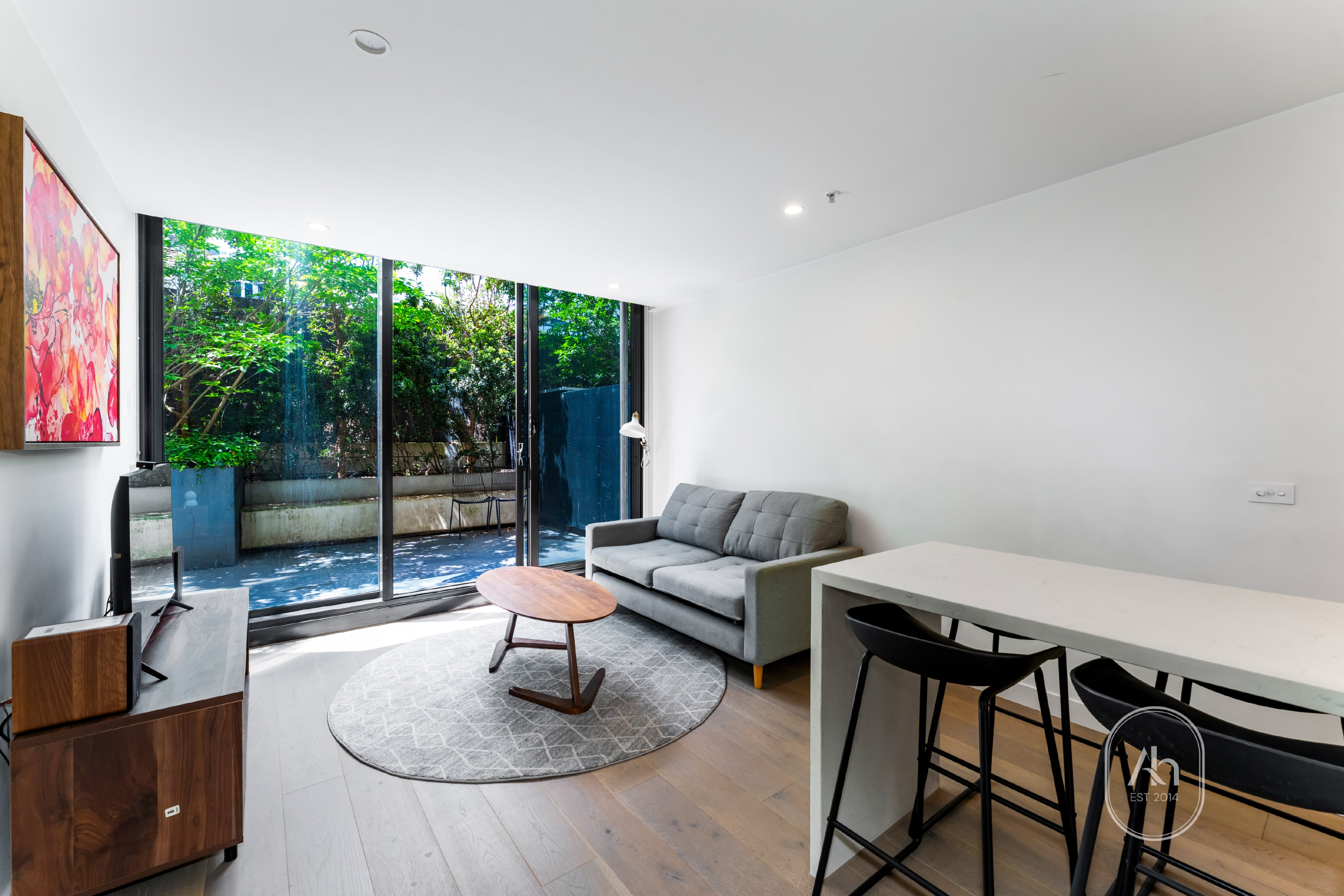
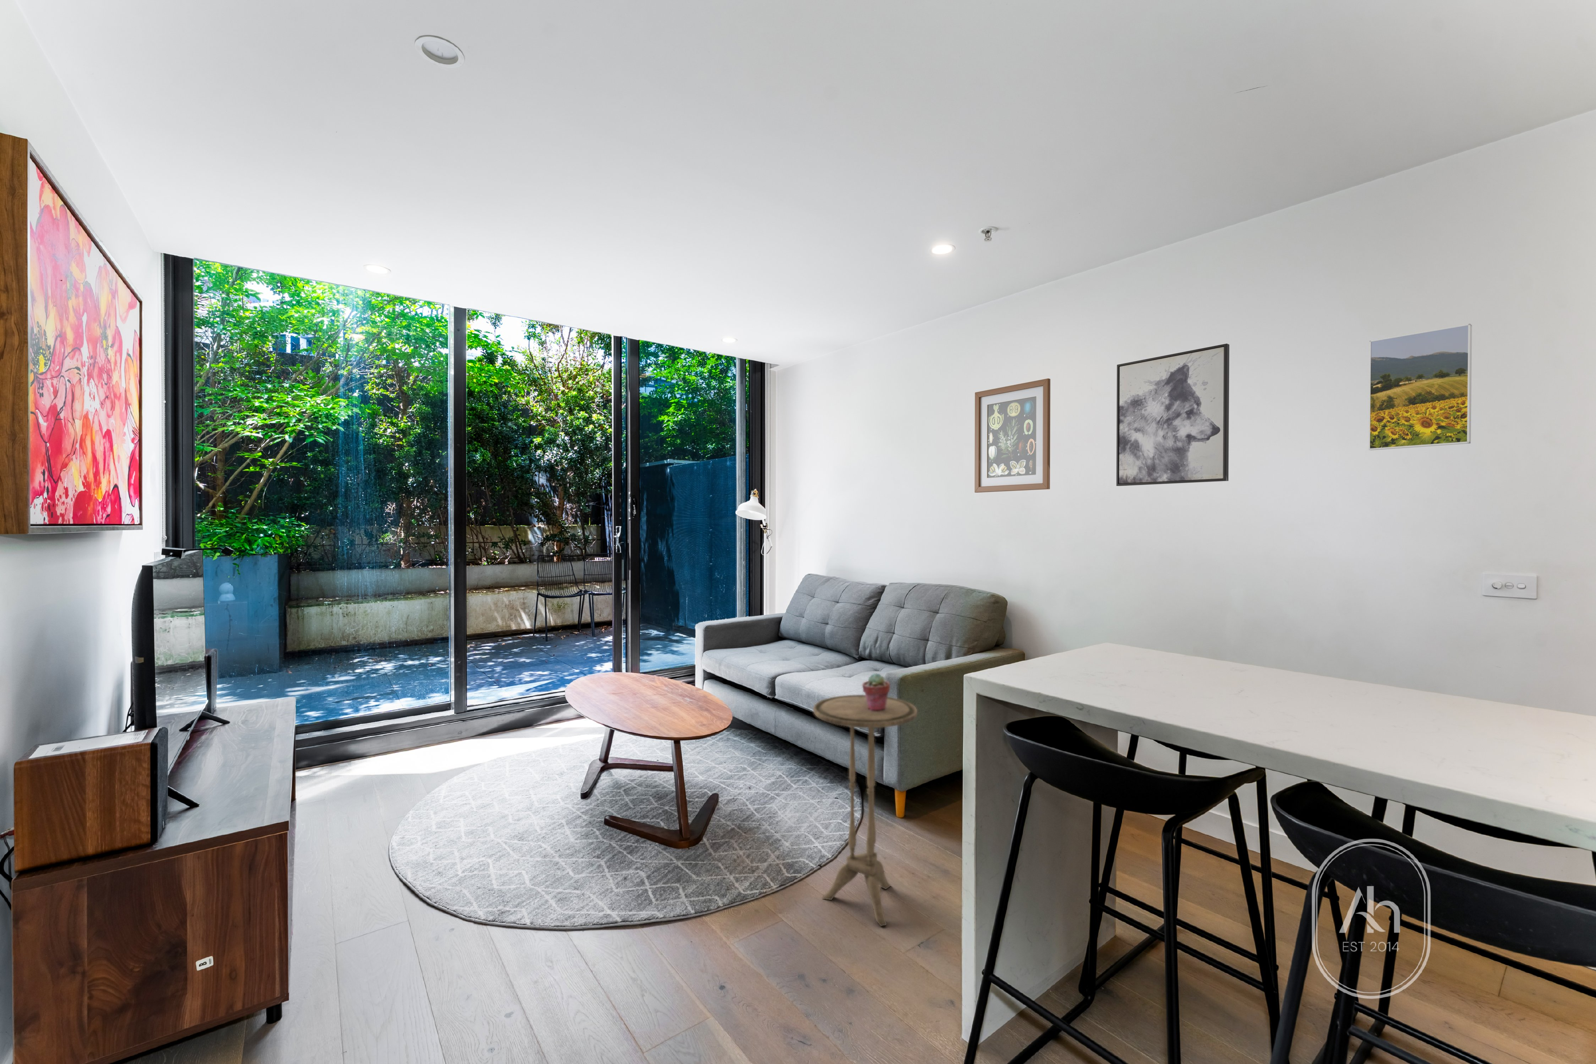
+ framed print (1418, 390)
+ potted succulent (876, 690)
+ wall art (1011, 438)
+ wall art (1170, 419)
+ side table (868, 804)
